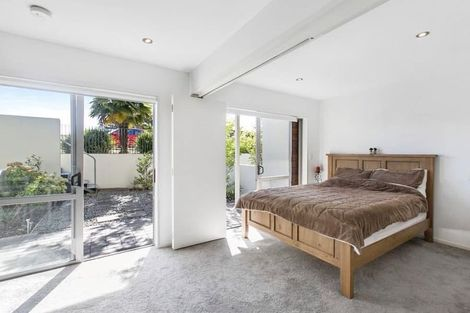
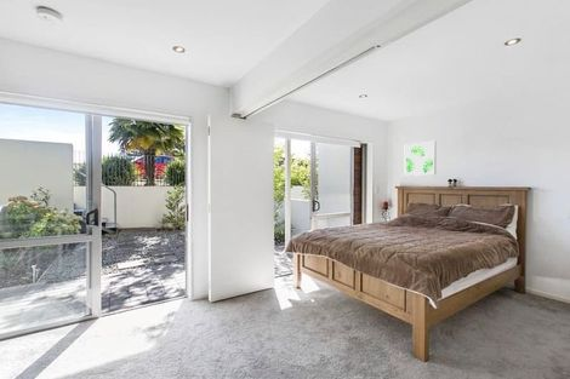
+ wall art (418, 159)
